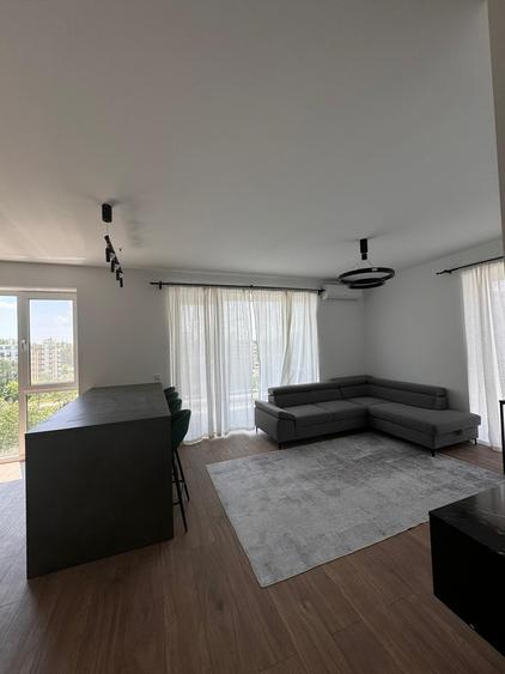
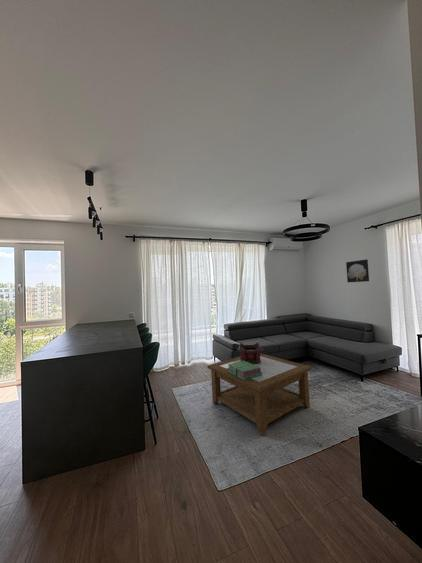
+ stack of books (243, 369)
+ decorative container (250, 352)
+ wall art (357, 271)
+ coffee table (258, 385)
